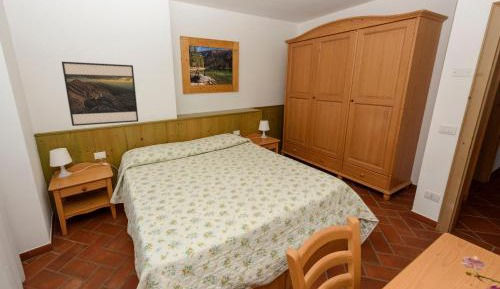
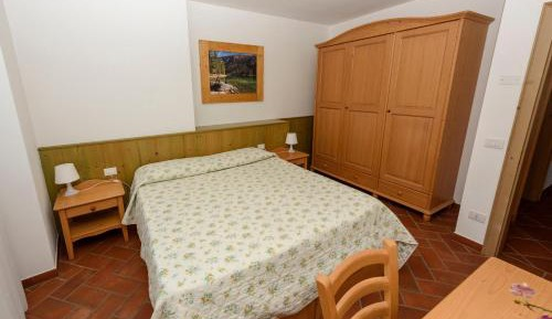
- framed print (103, 94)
